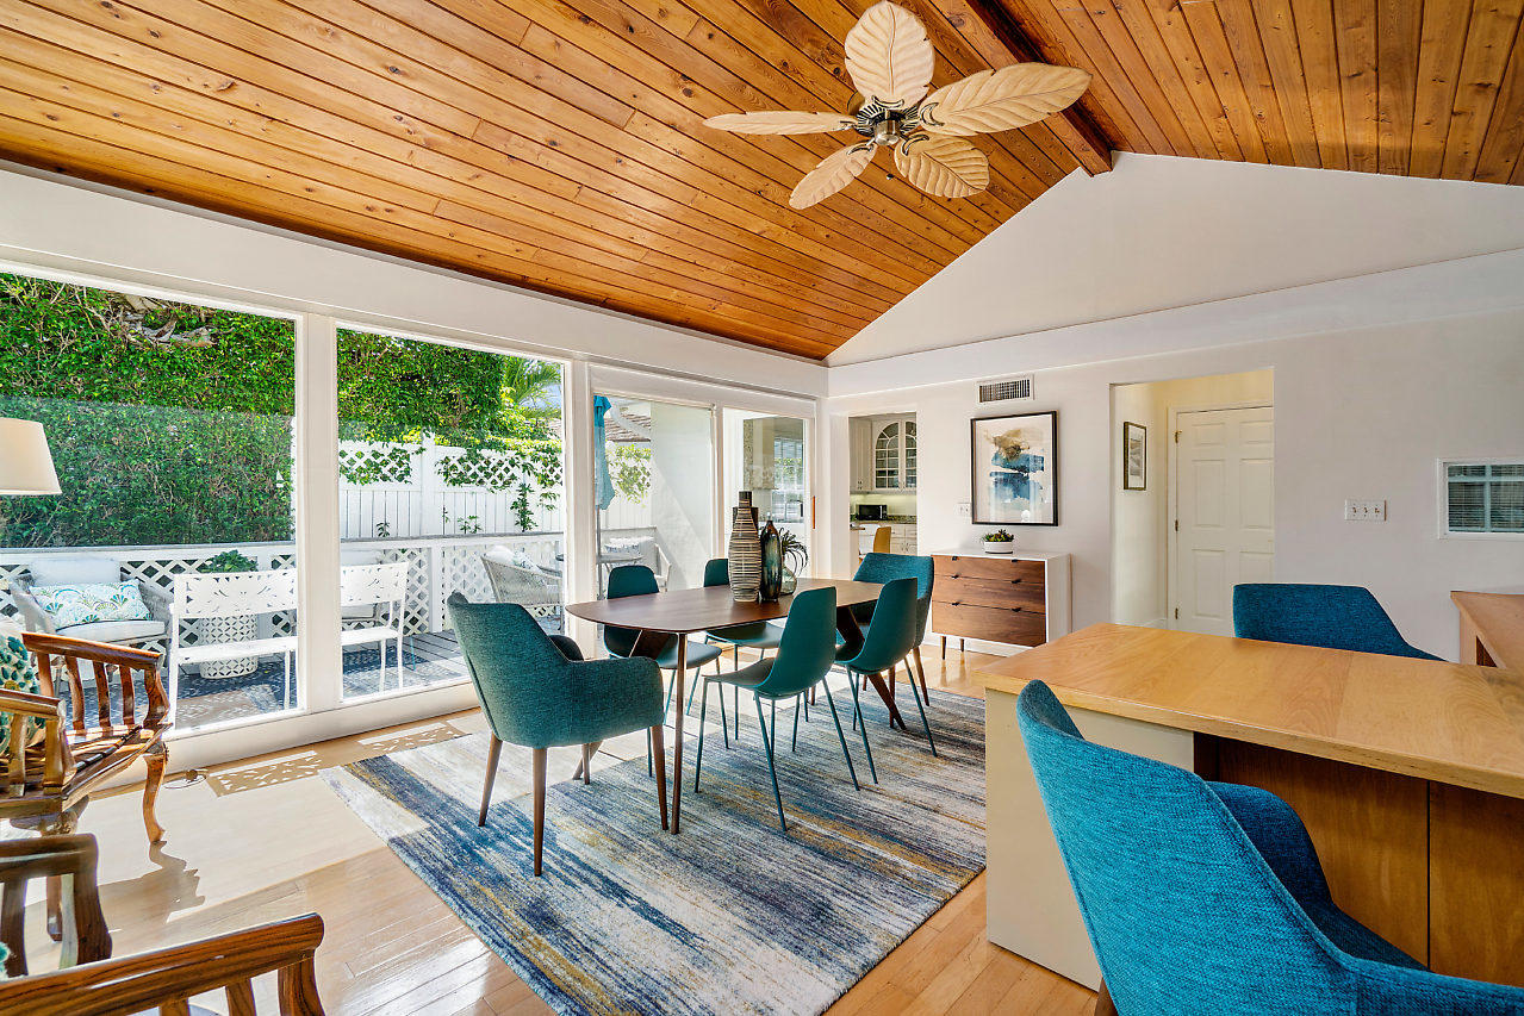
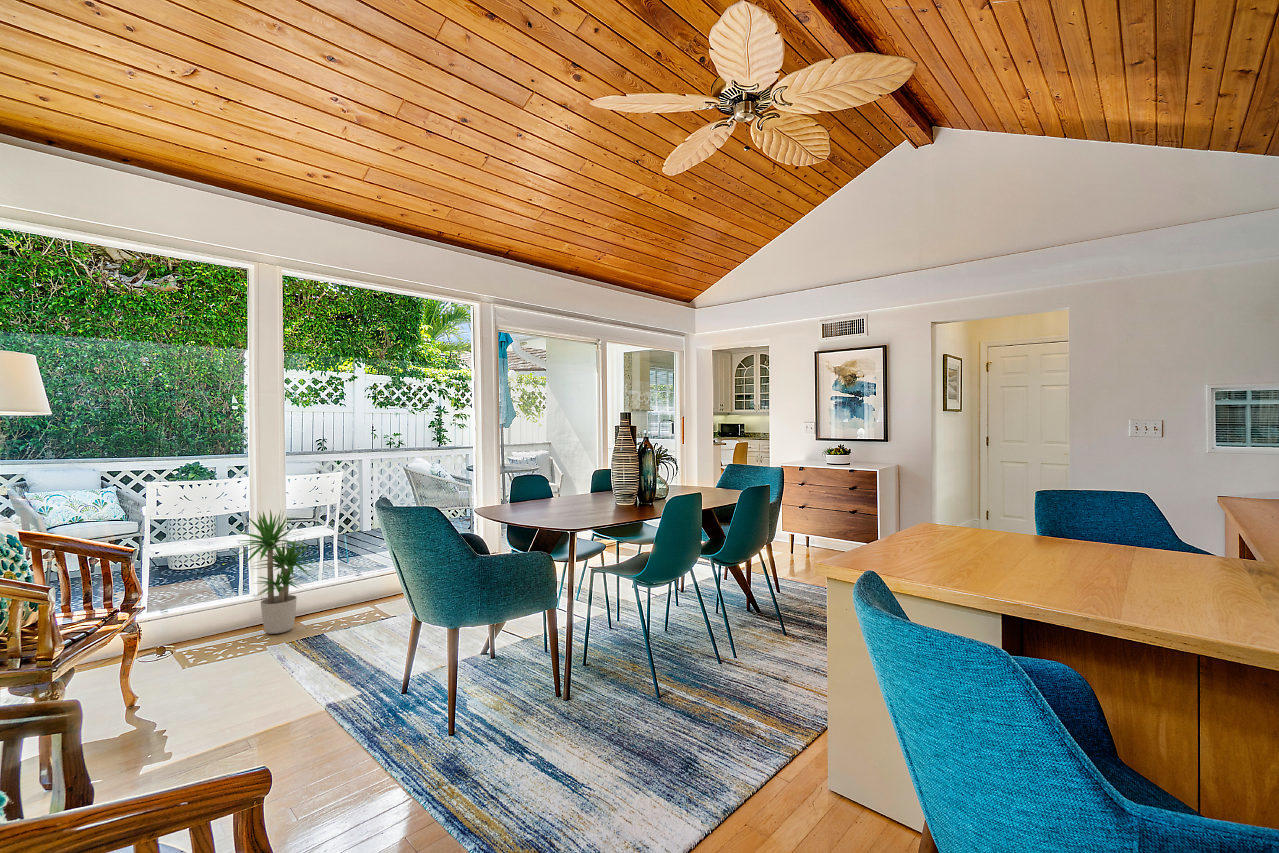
+ potted plant (276, 568)
